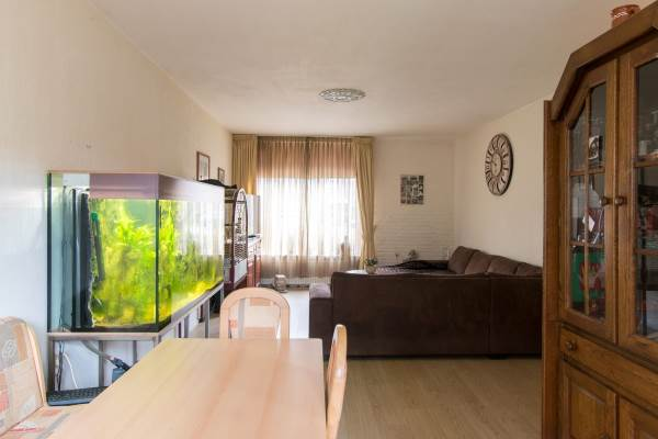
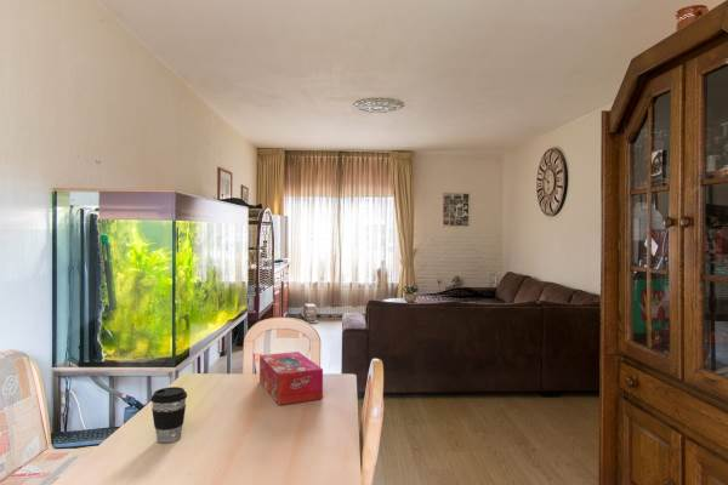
+ coffee cup (169, 415)
+ tissue box (289, 375)
